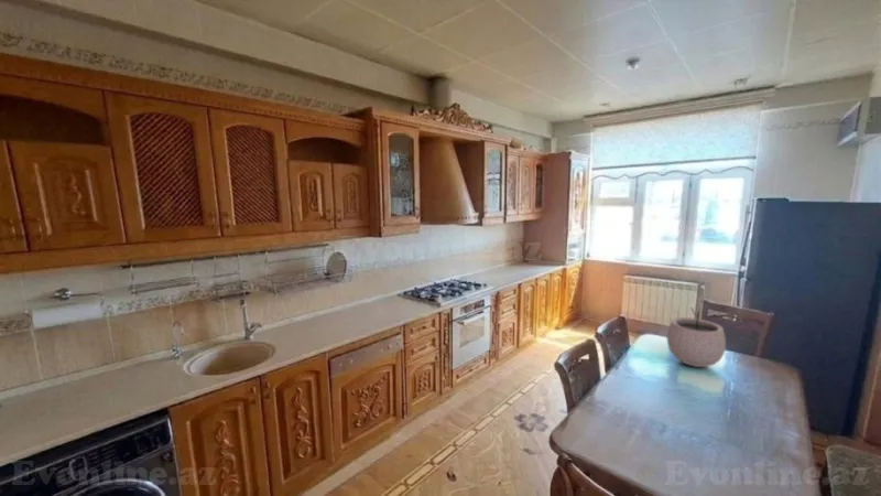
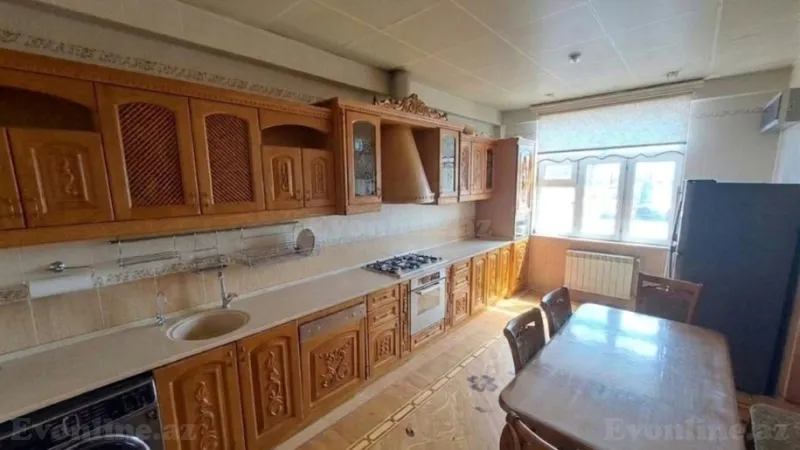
- plant pot (695, 335)
